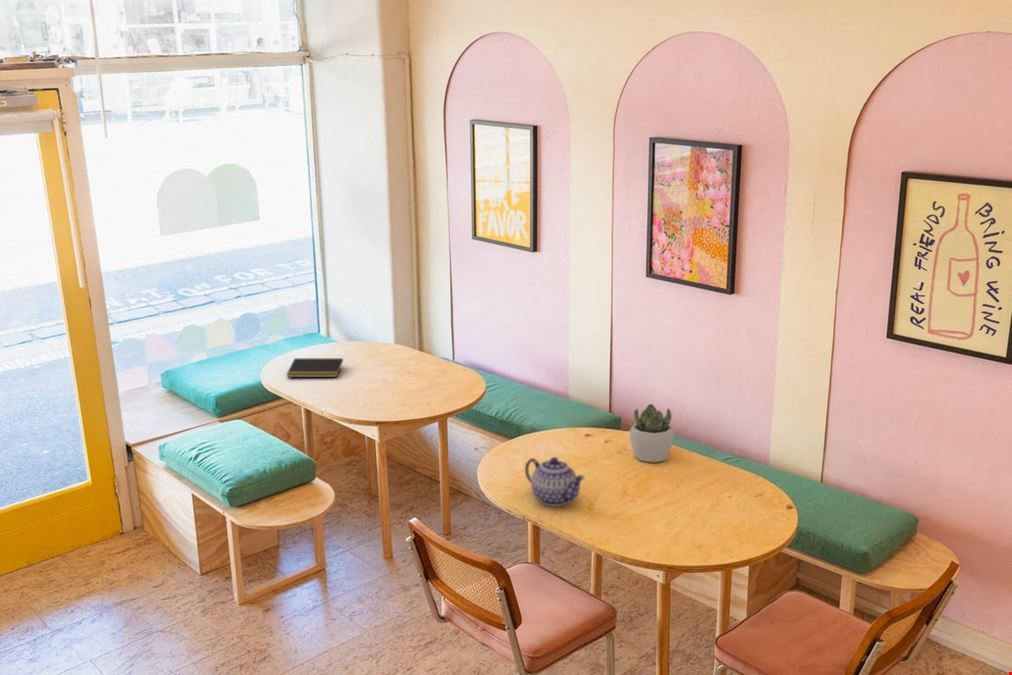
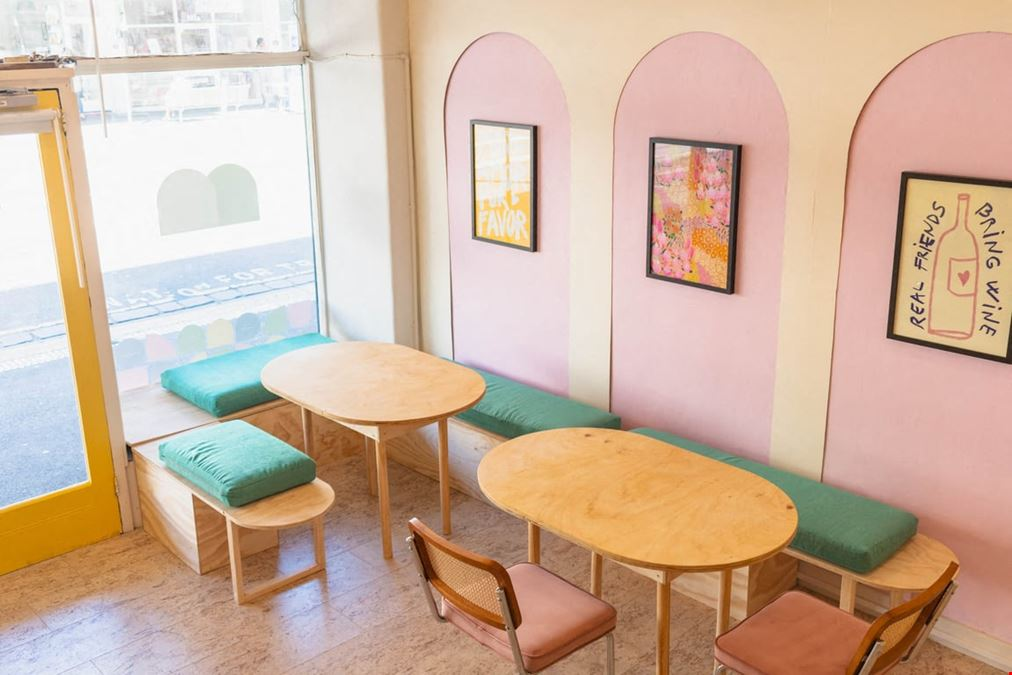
- notepad (315, 367)
- teapot (554, 479)
- succulent plant (652, 432)
